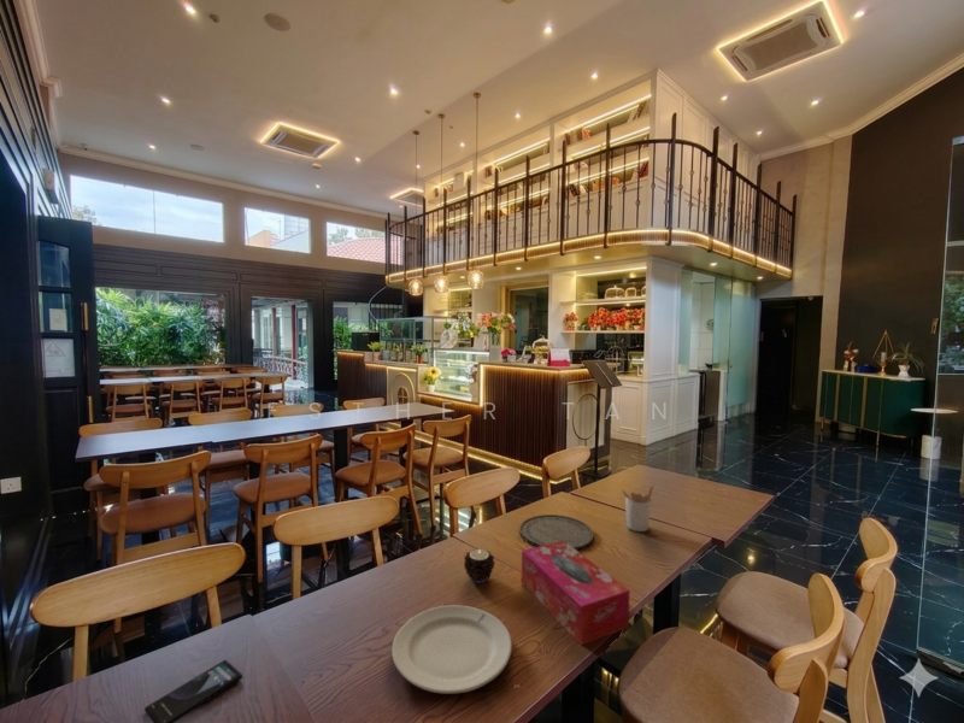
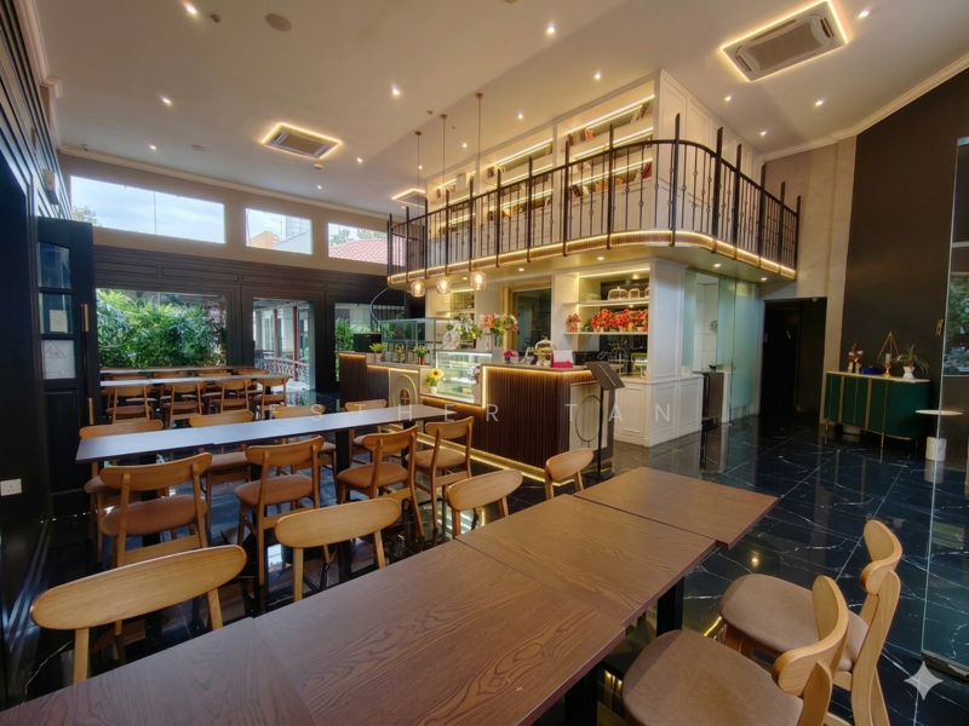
- utensil holder (637, 507)
- smartphone (195, 692)
- tissue box (570, 586)
- plate (556, 531)
- chinaware (452, 647)
- candle (478, 563)
